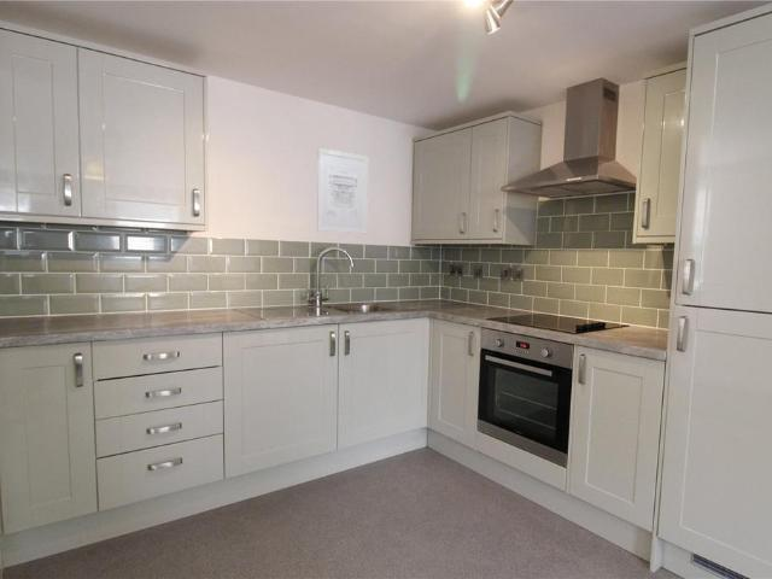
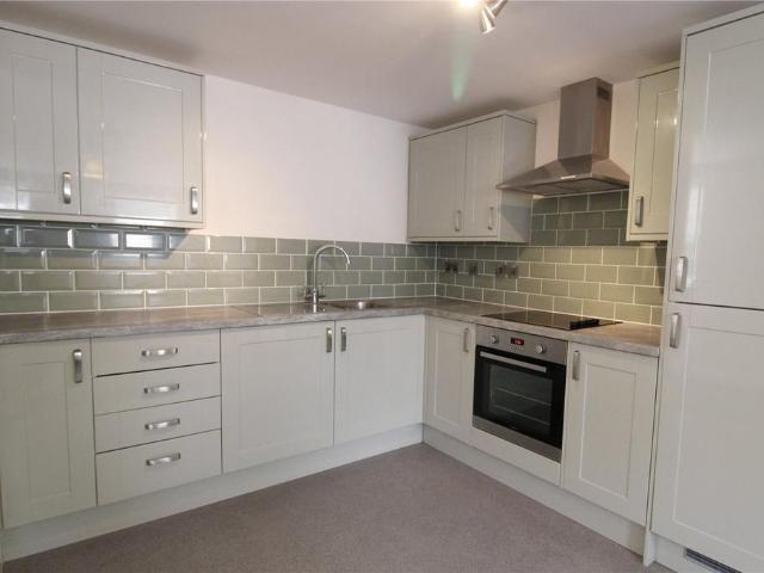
- wall art (343, 192)
